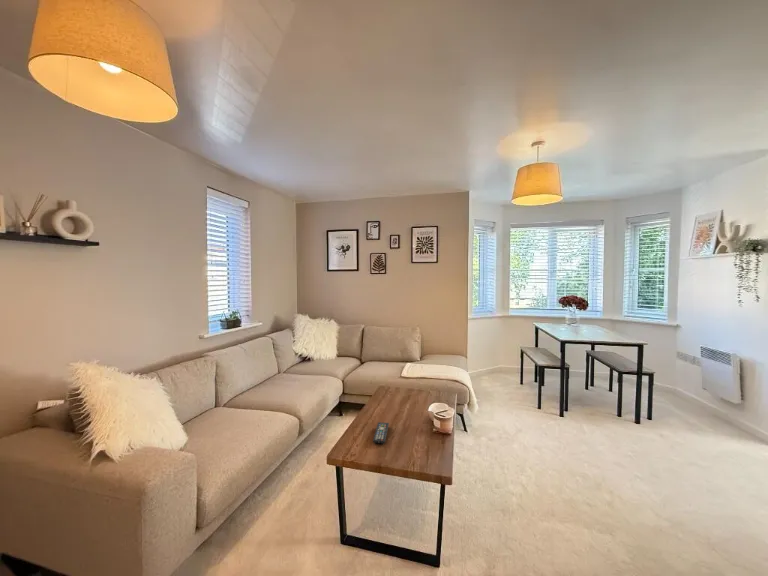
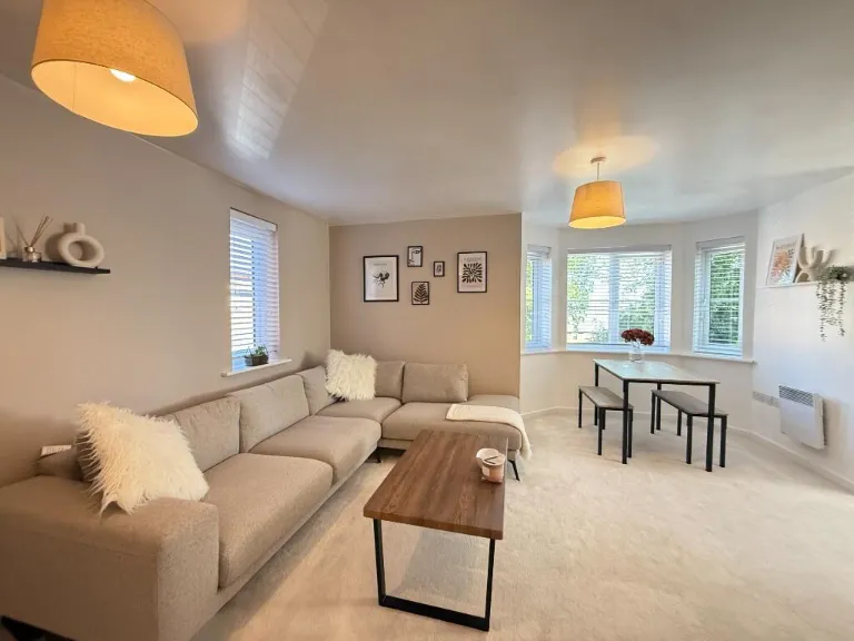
- remote control (381, 431)
